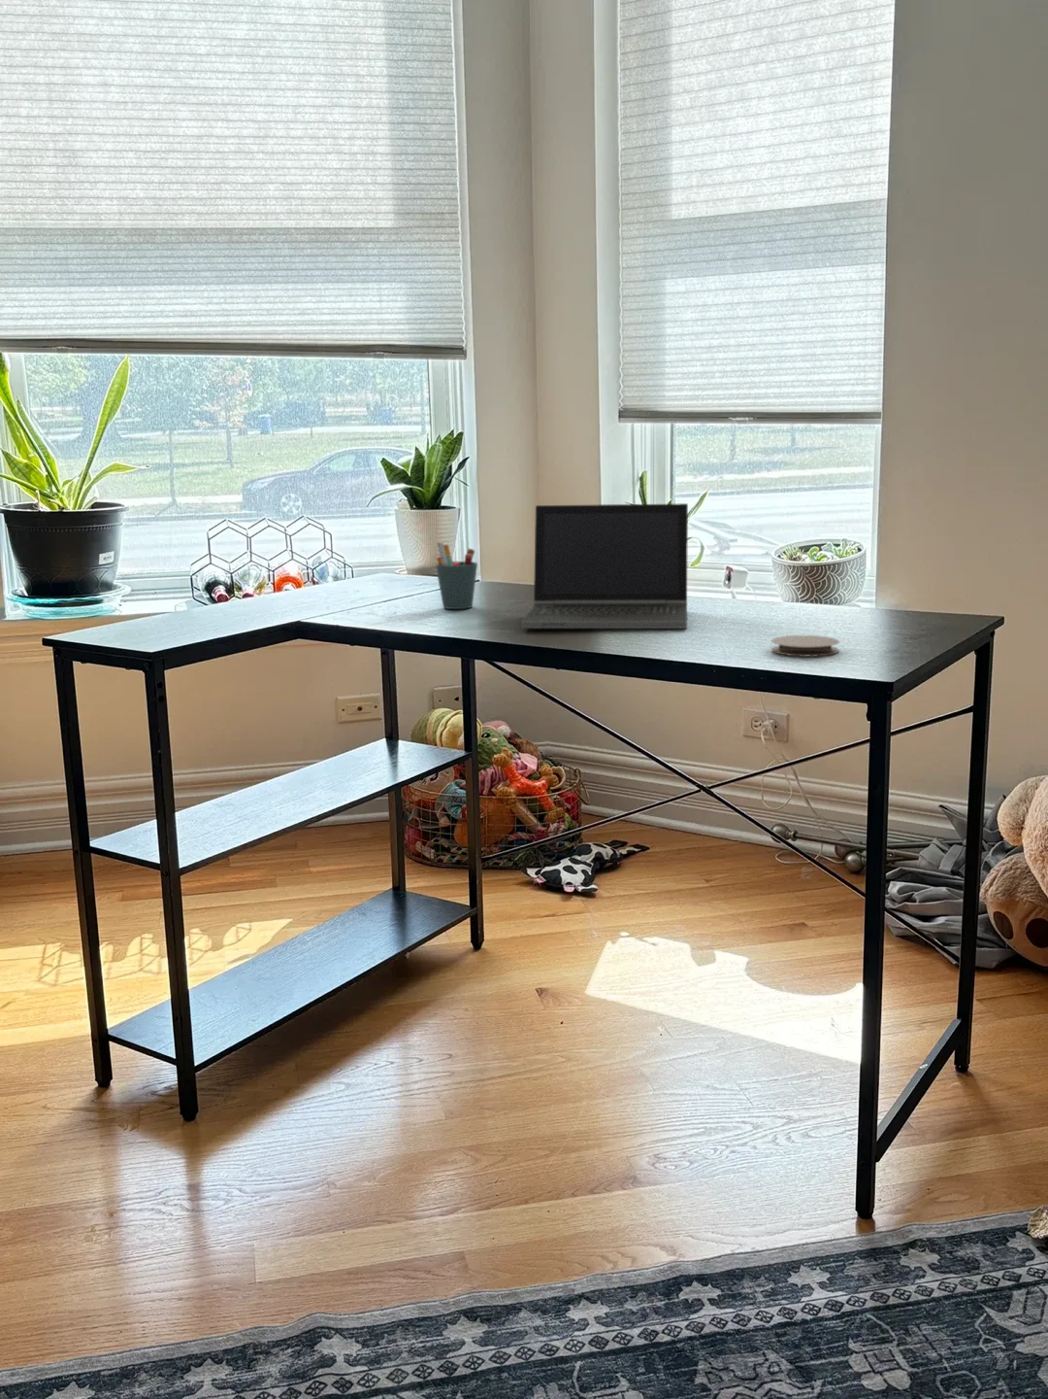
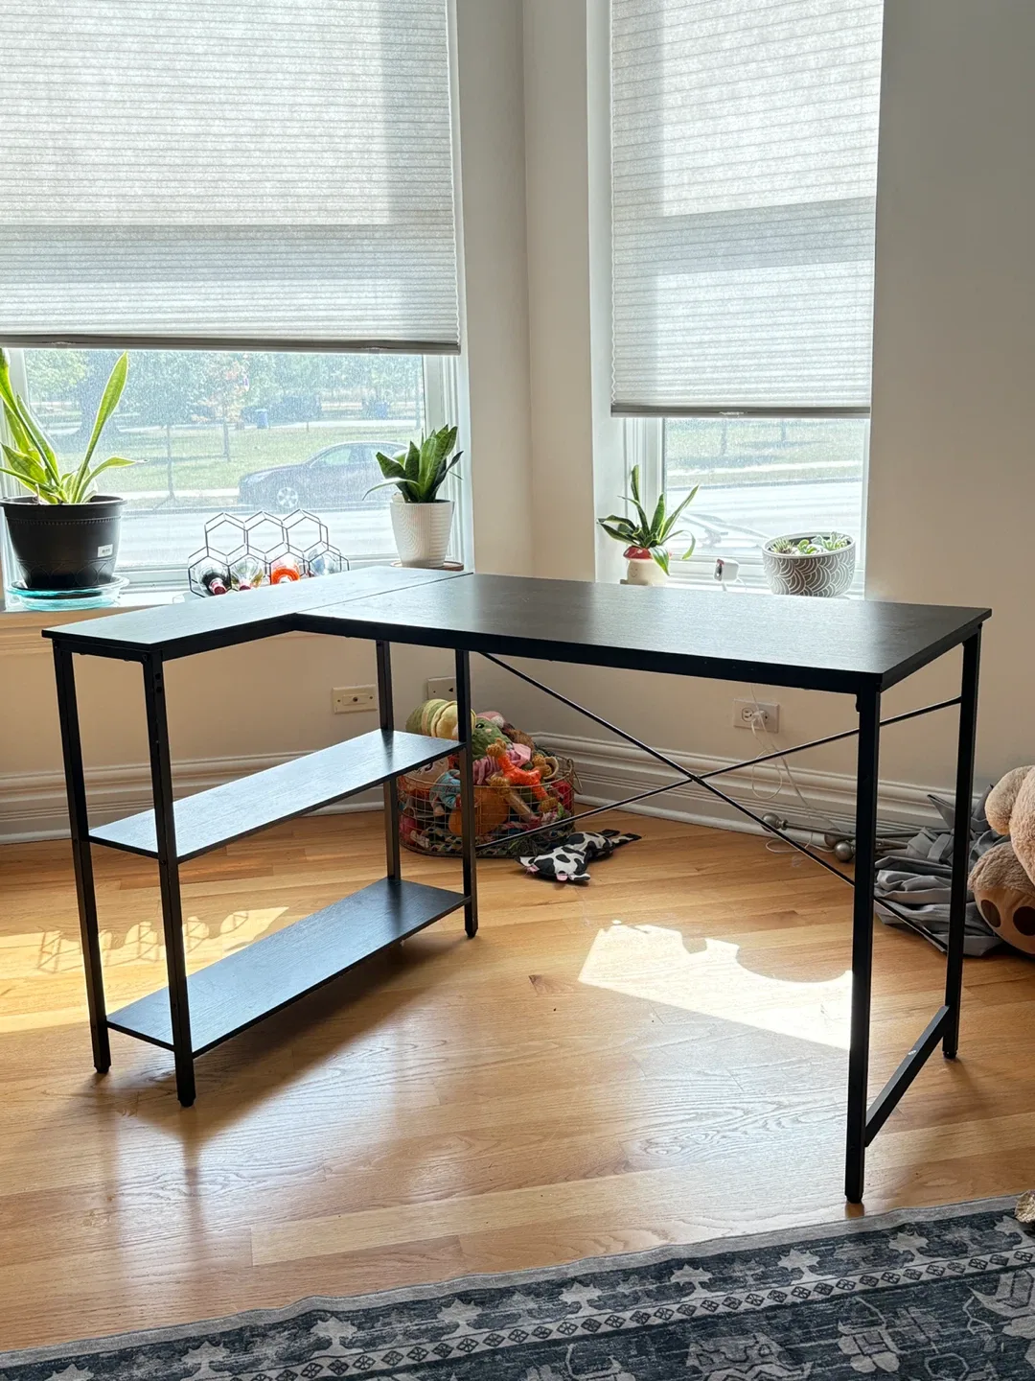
- pen holder (456, 573)
- coaster (805, 646)
- laptop computer (608, 564)
